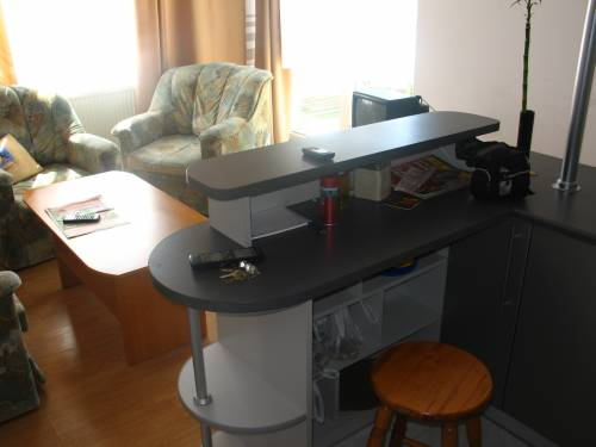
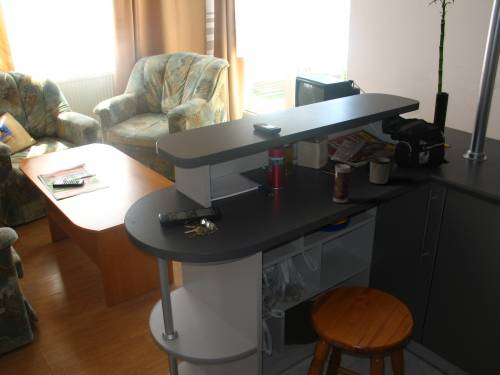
+ beverage can (341, 183)
+ mug (376, 169)
